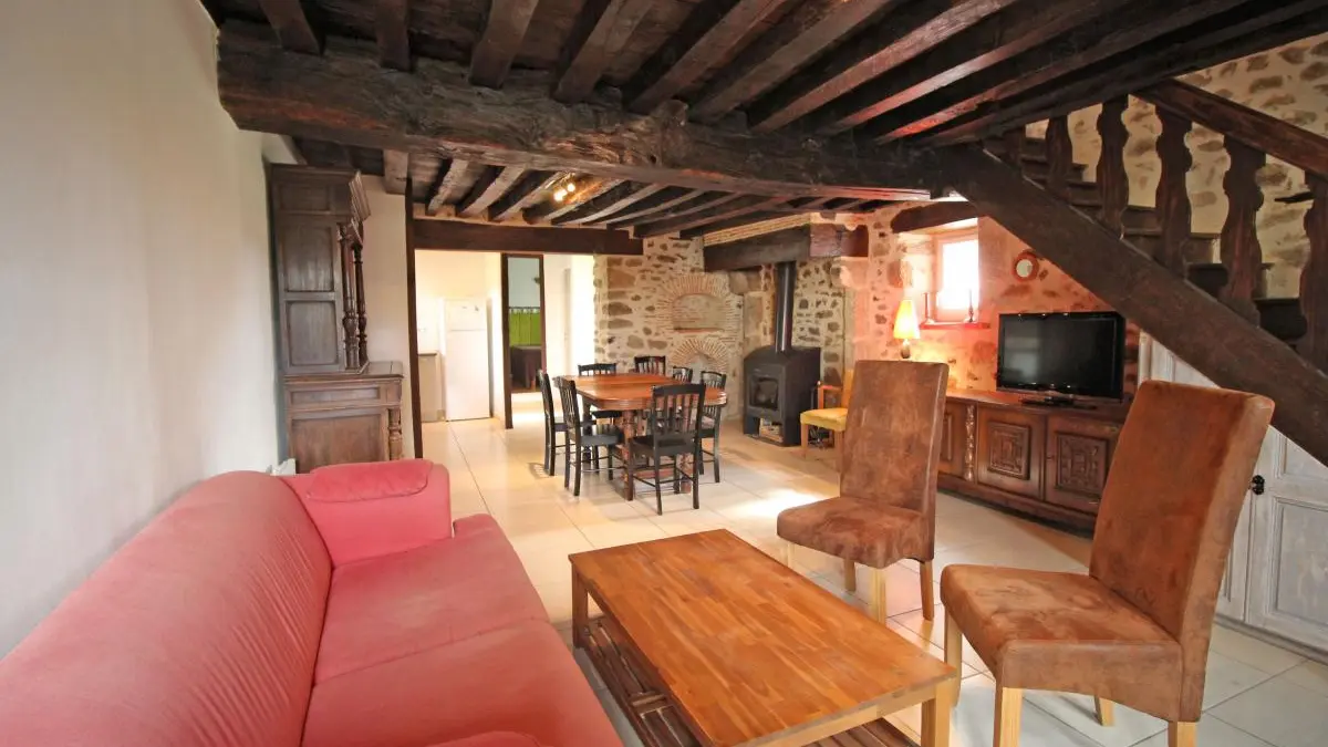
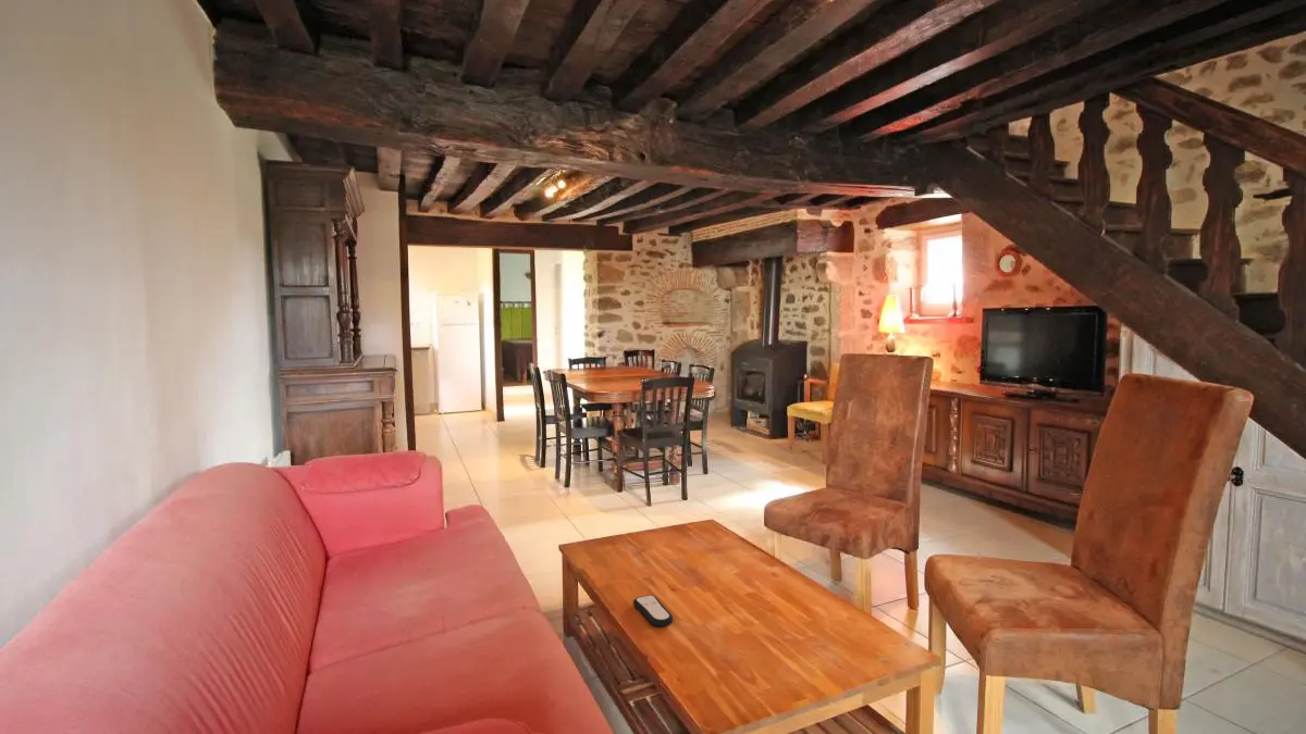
+ remote control (653, 610)
